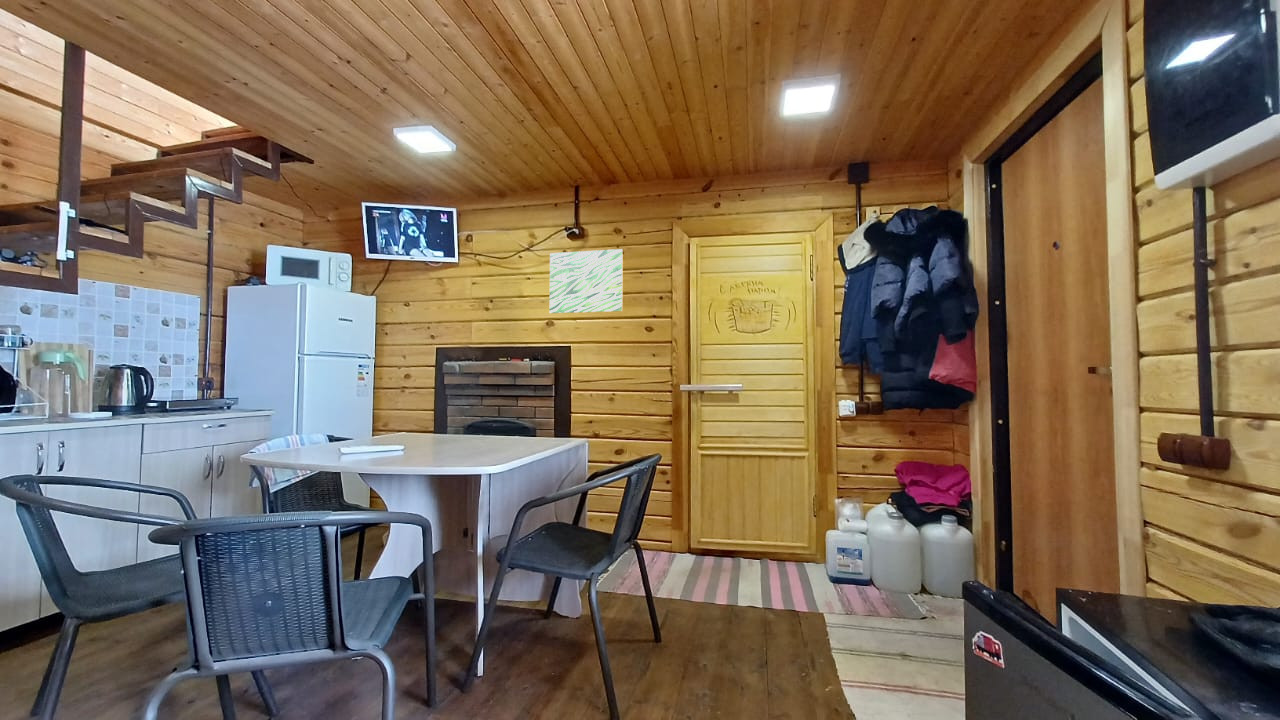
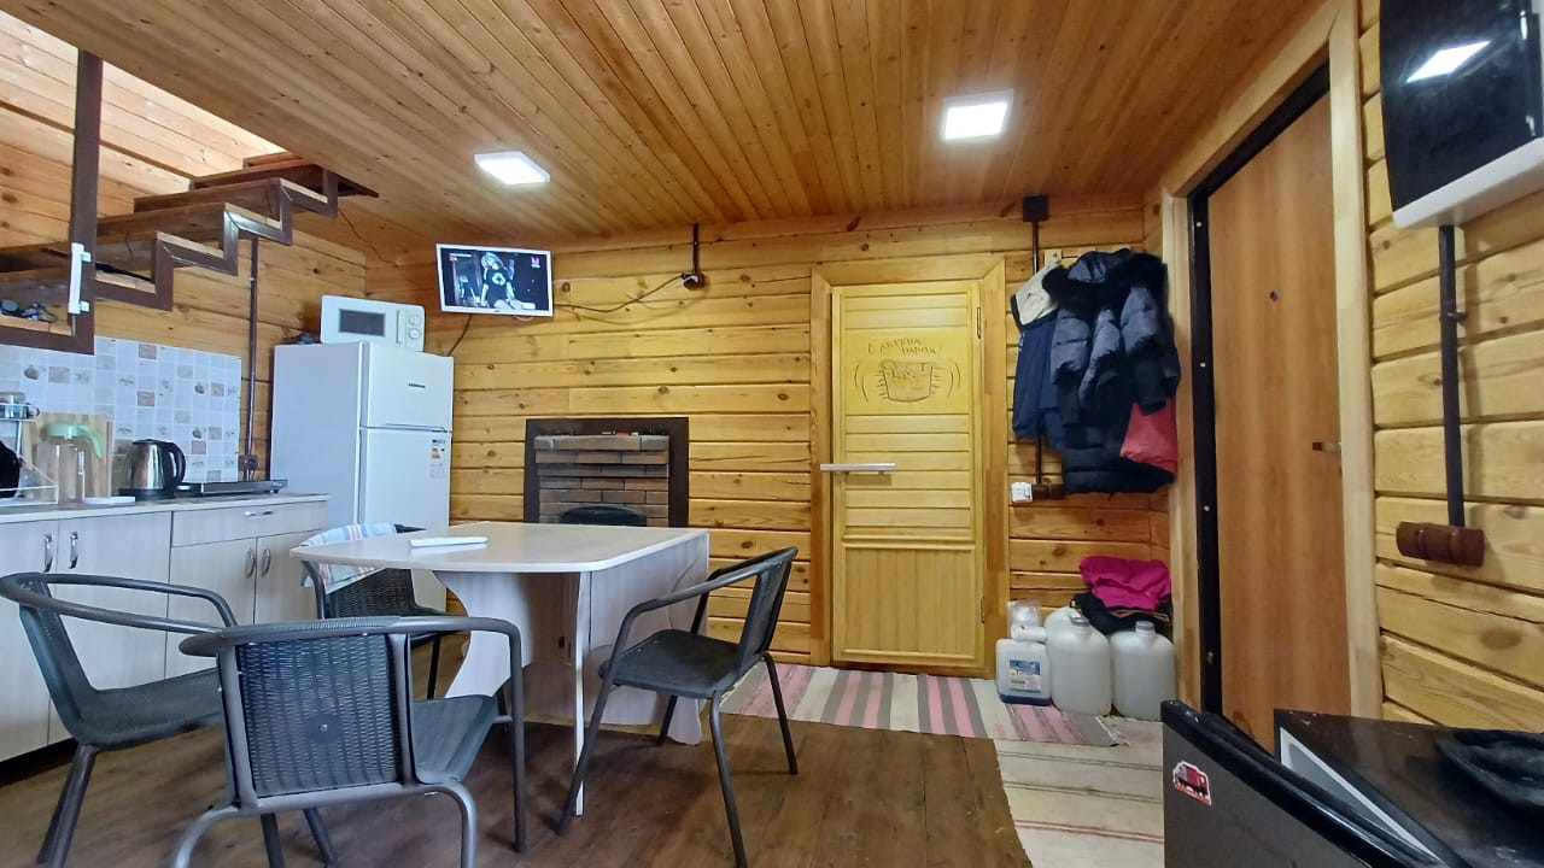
- wall art (585, 281)
